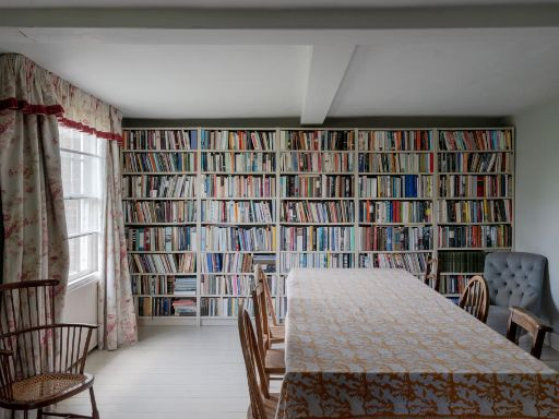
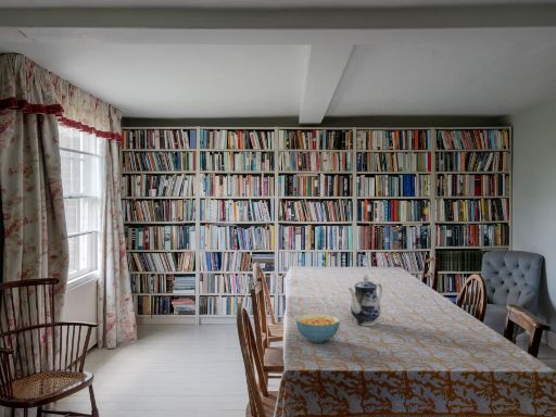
+ cereal bowl (317, 329)
+ teapot (365, 299)
